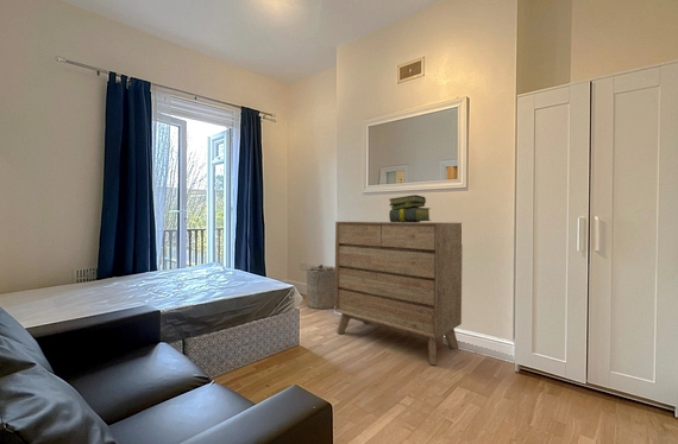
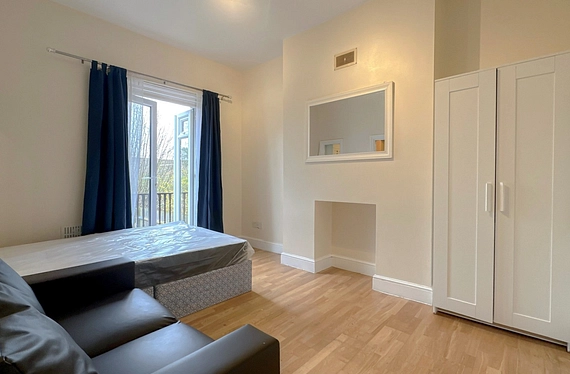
- laundry hamper (321, 284)
- stack of books (408, 209)
- dresser (394, 280)
